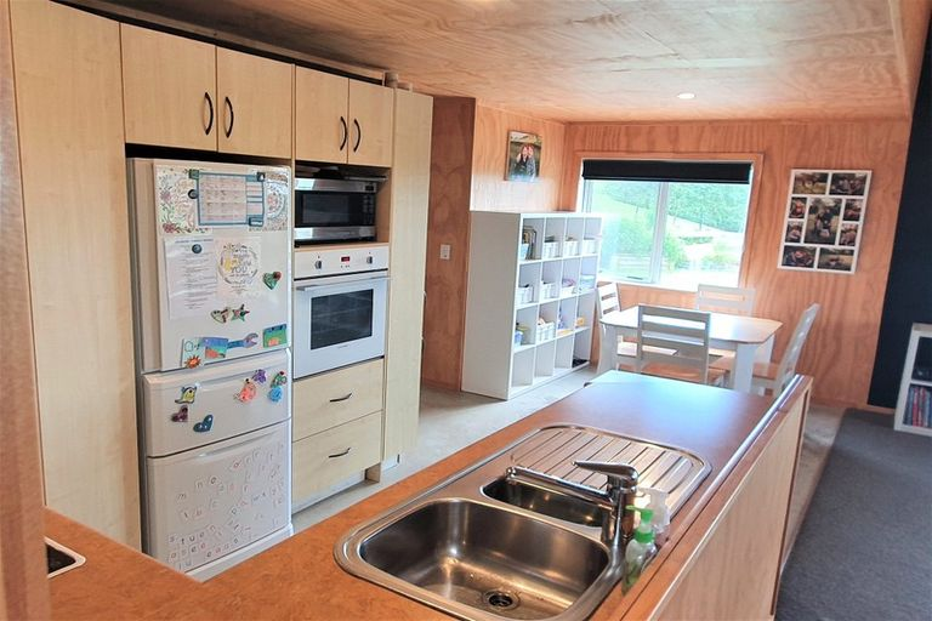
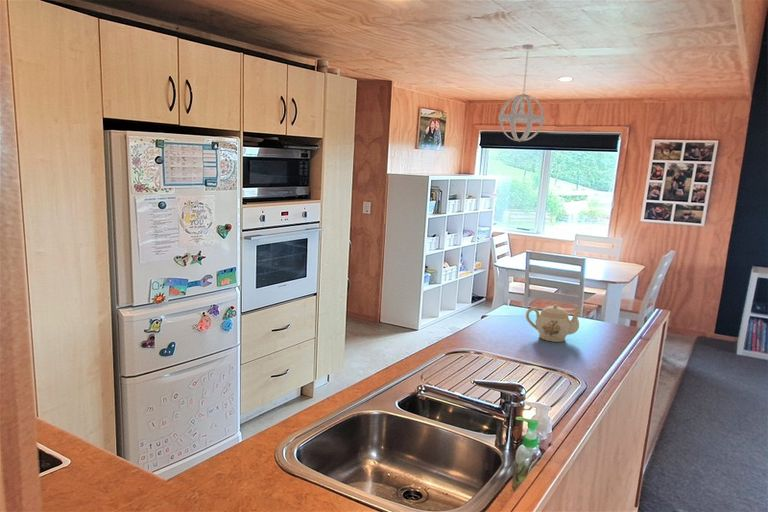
+ pendant light (523, 94)
+ teapot (552, 321)
